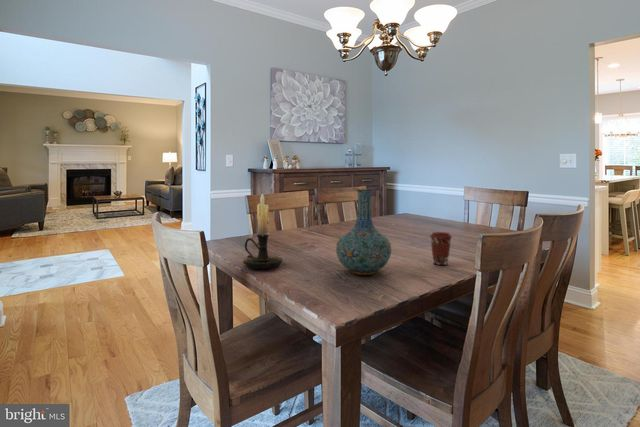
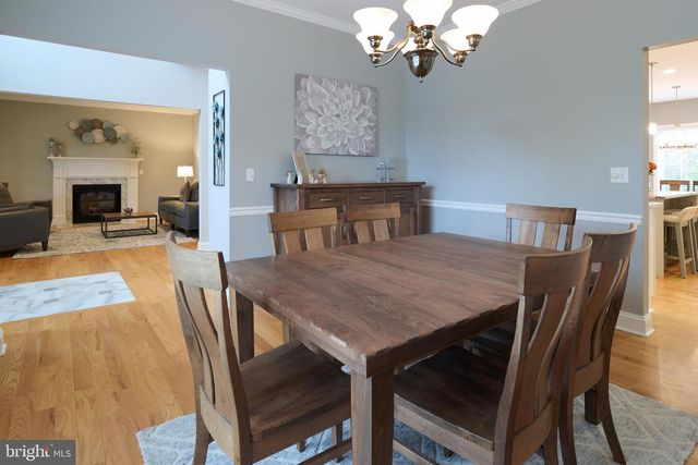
- candle holder (259, 228)
- coffee cup (440, 248)
- vase (363, 231)
